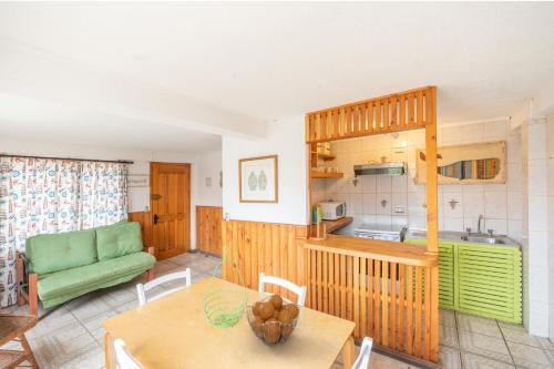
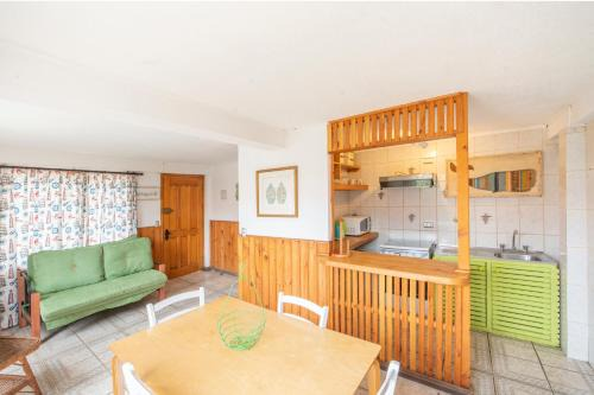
- fruit basket (273, 318)
